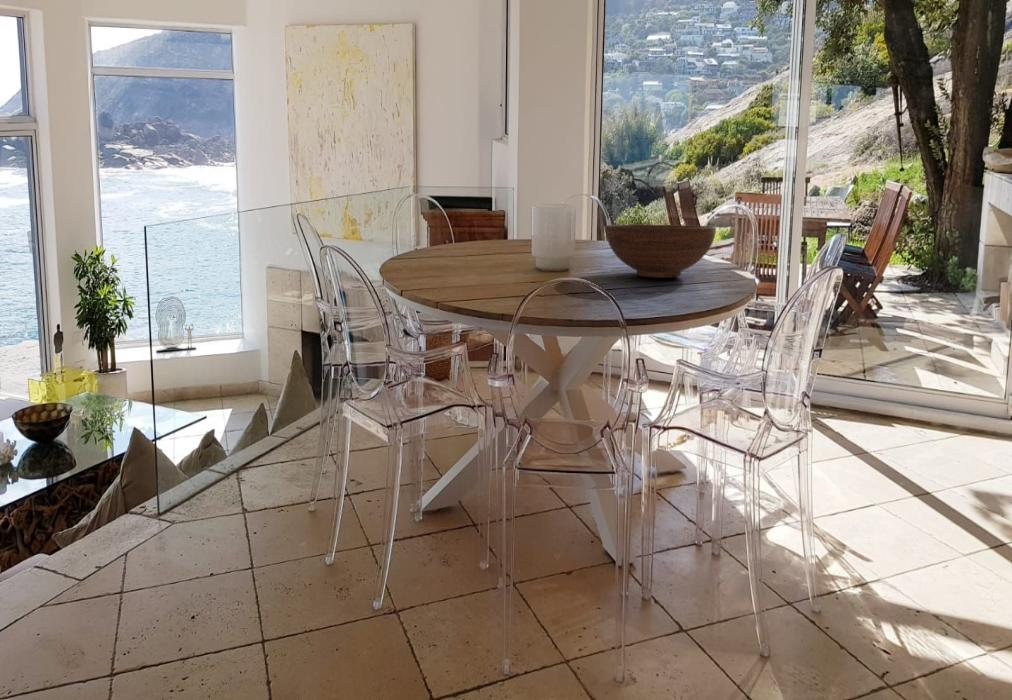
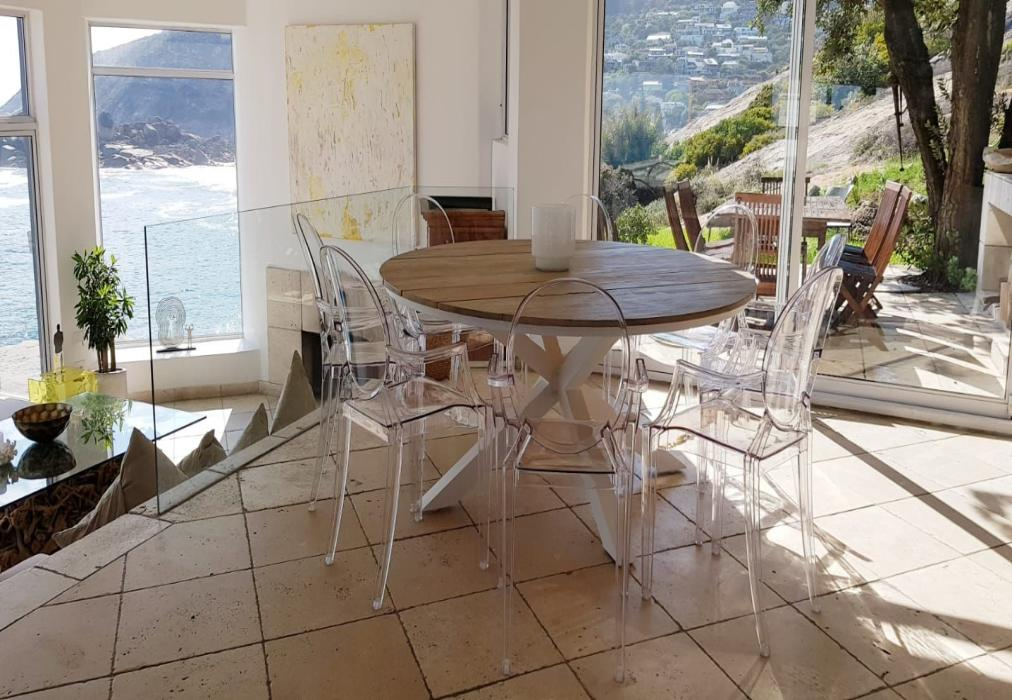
- fruit bowl (659, 251)
